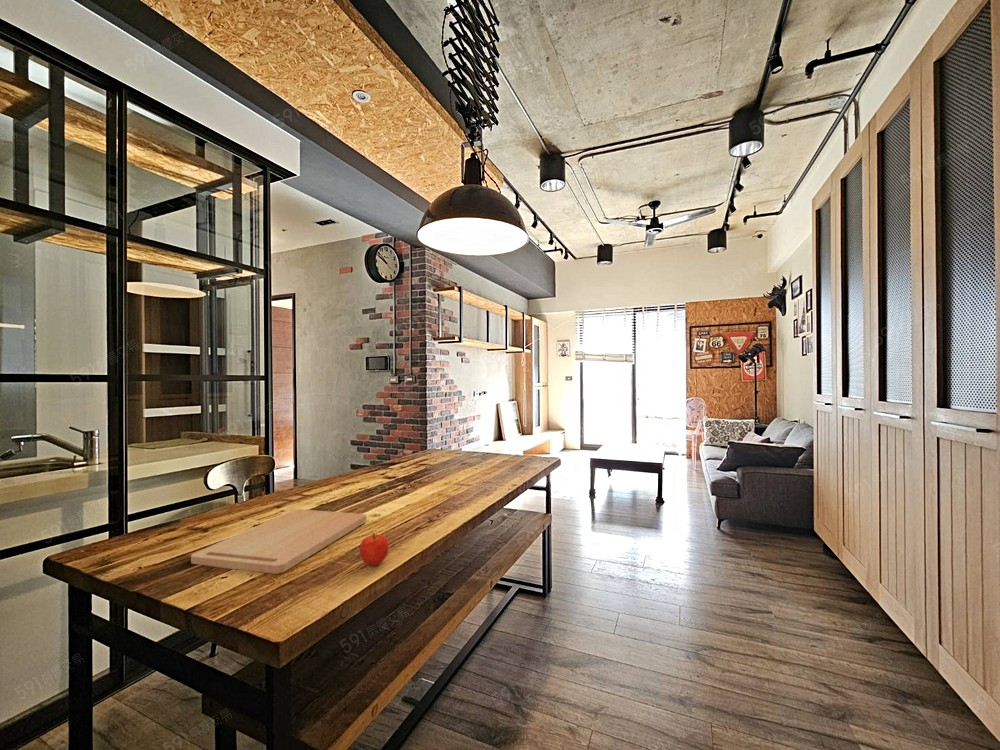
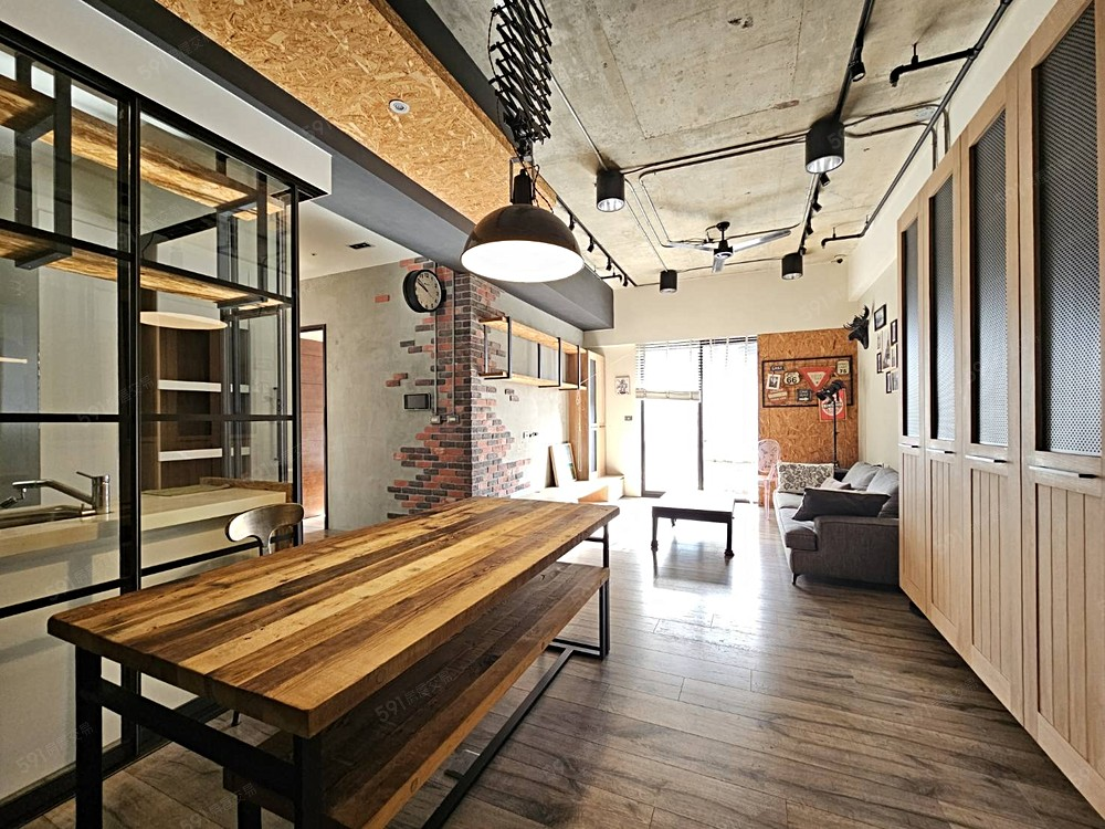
- cutting board (289, 535)
- fruit (374, 548)
